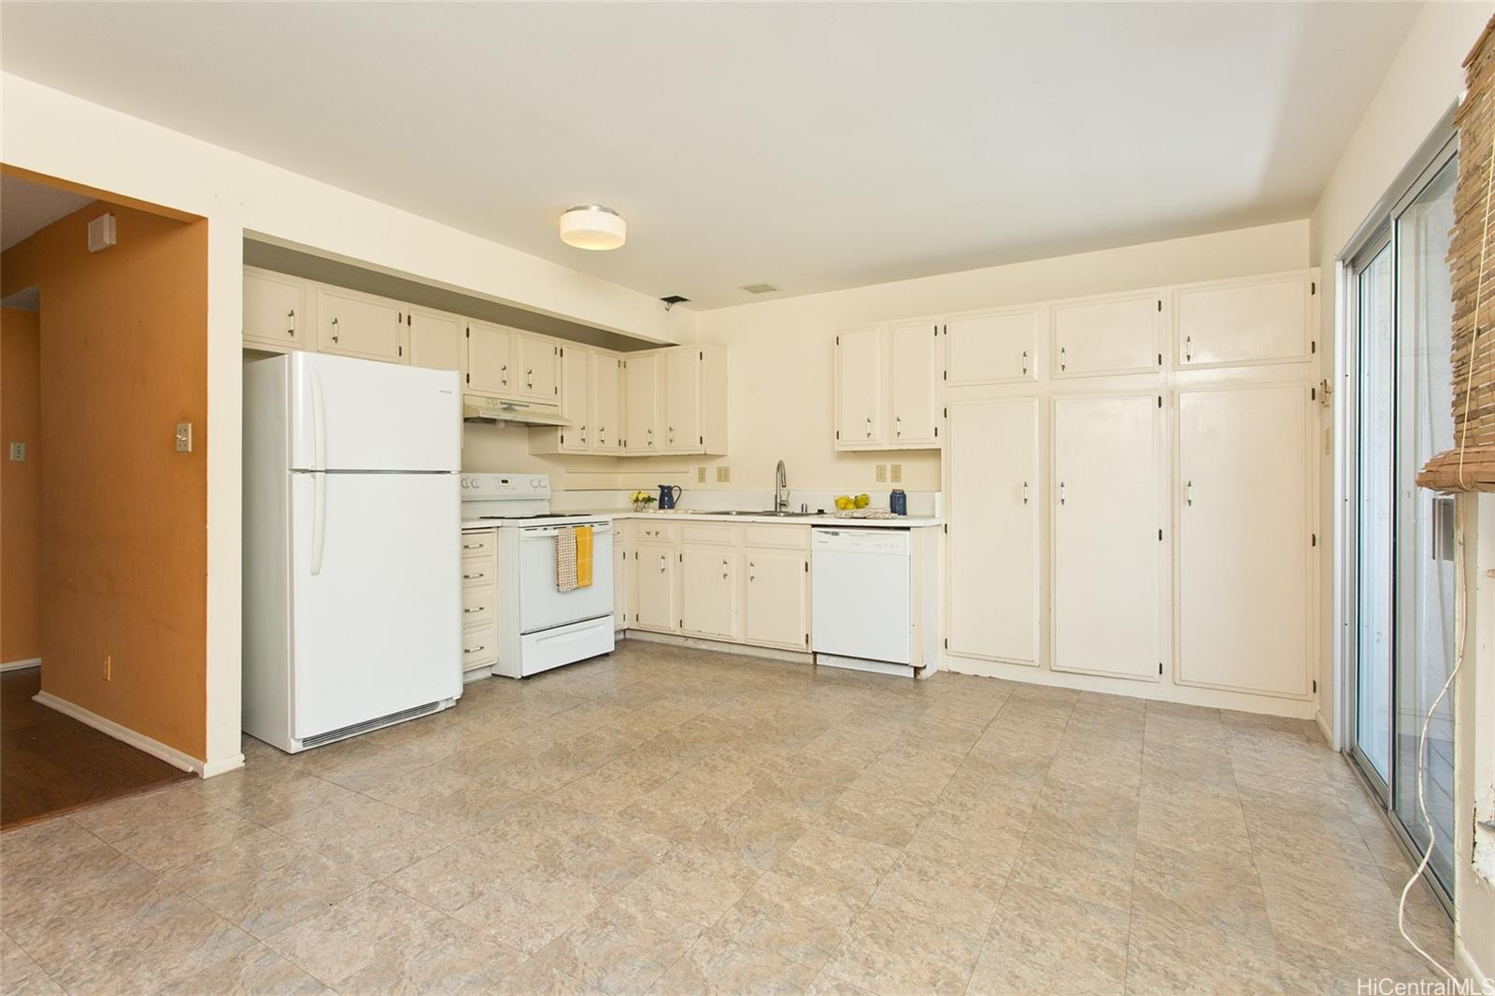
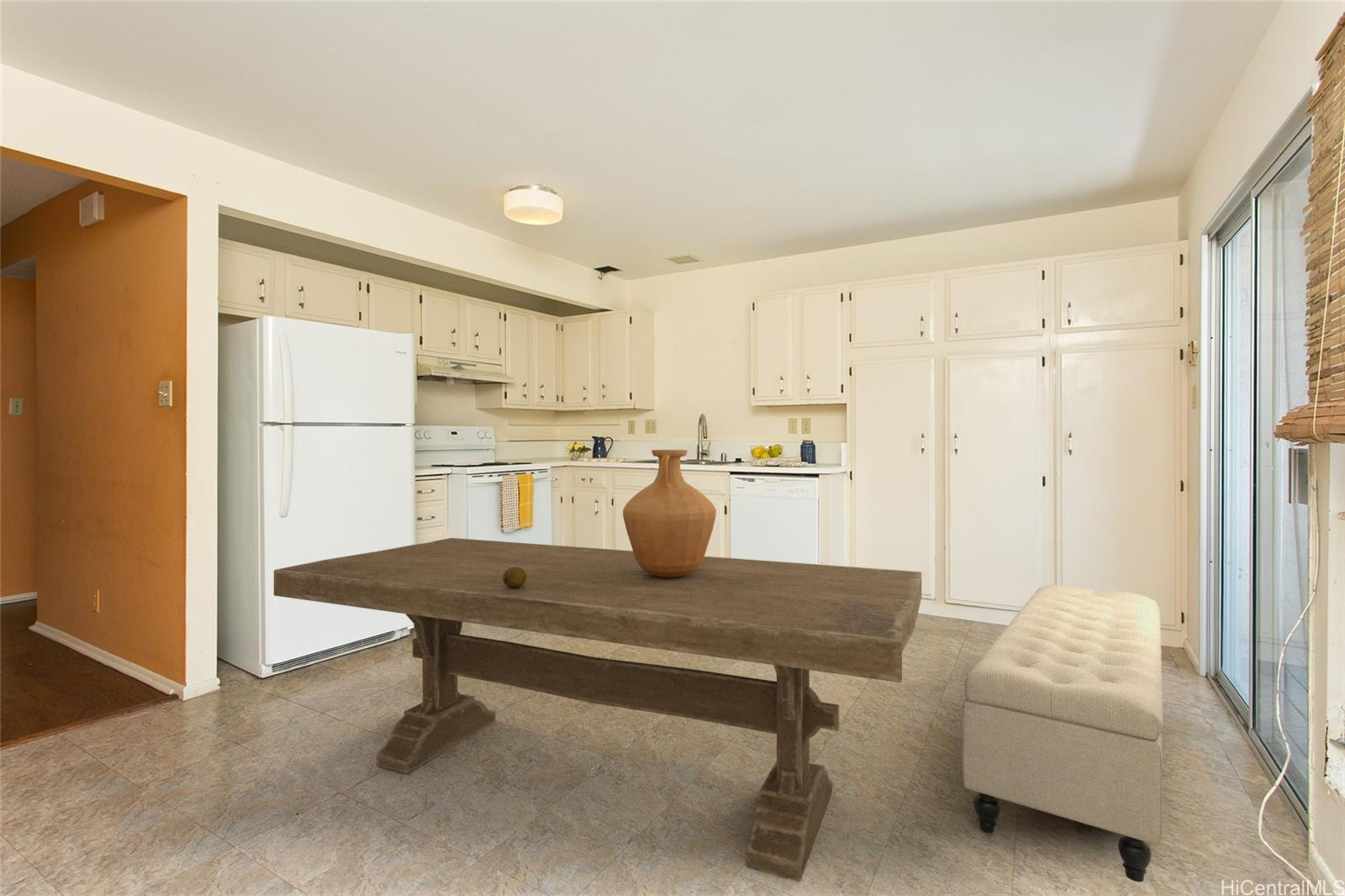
+ fruit (514, 577)
+ bench (1080, 688)
+ dining table (592, 674)
+ vase (669, 512)
